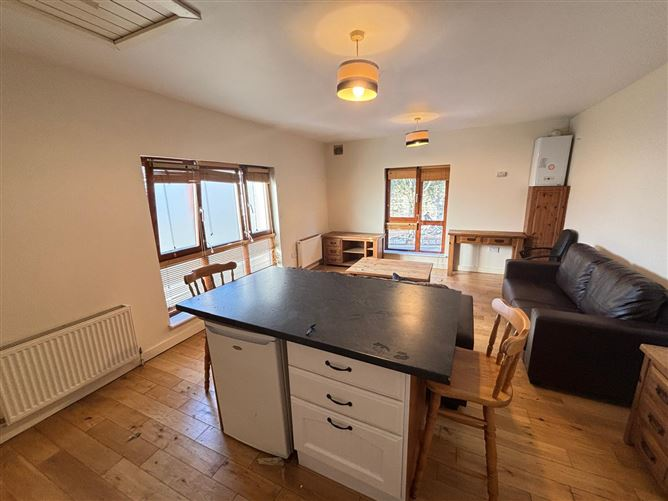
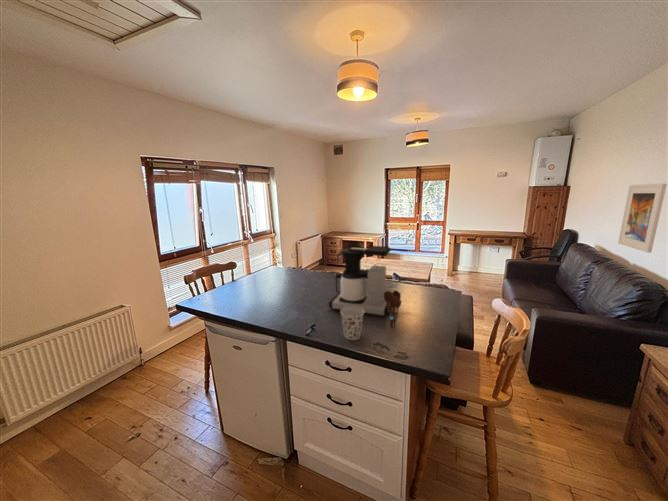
+ cup (352, 323)
+ coffee maker (361, 278)
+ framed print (639, 216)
+ utensil holder (392, 308)
